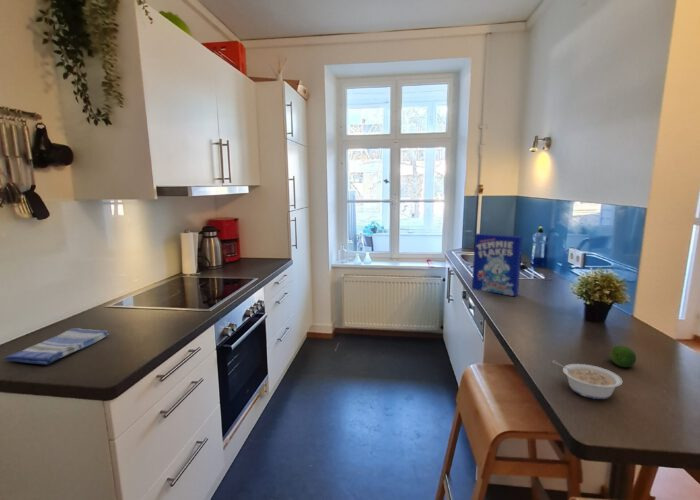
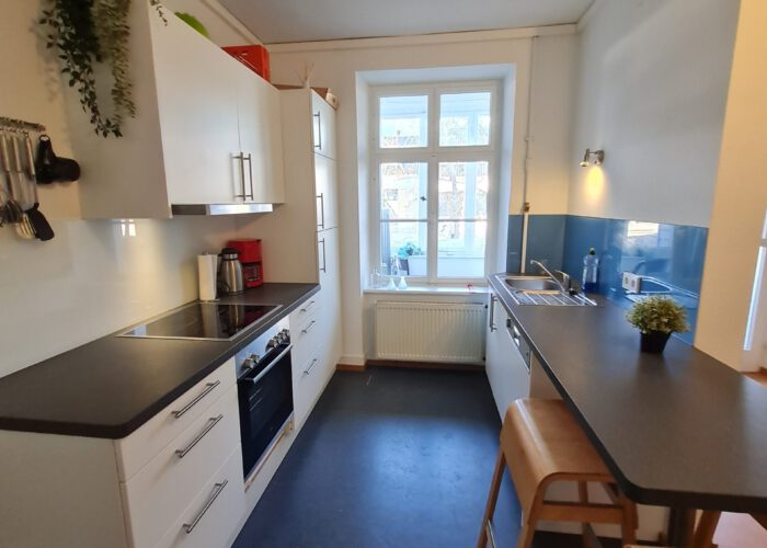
- fruit (622, 356)
- dish towel (60, 344)
- cereal box (496, 263)
- legume (588, 380)
